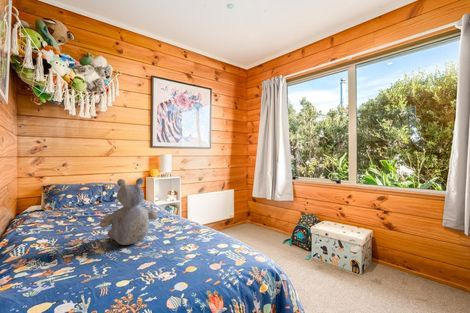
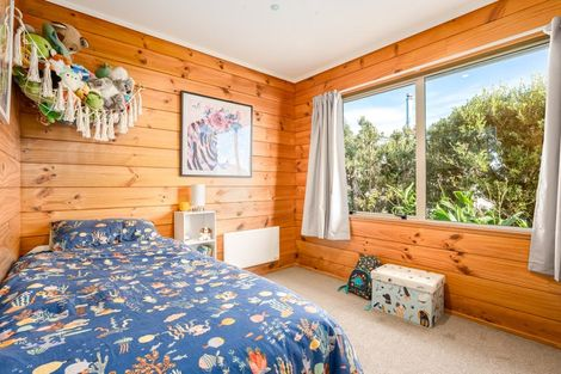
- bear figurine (128, 209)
